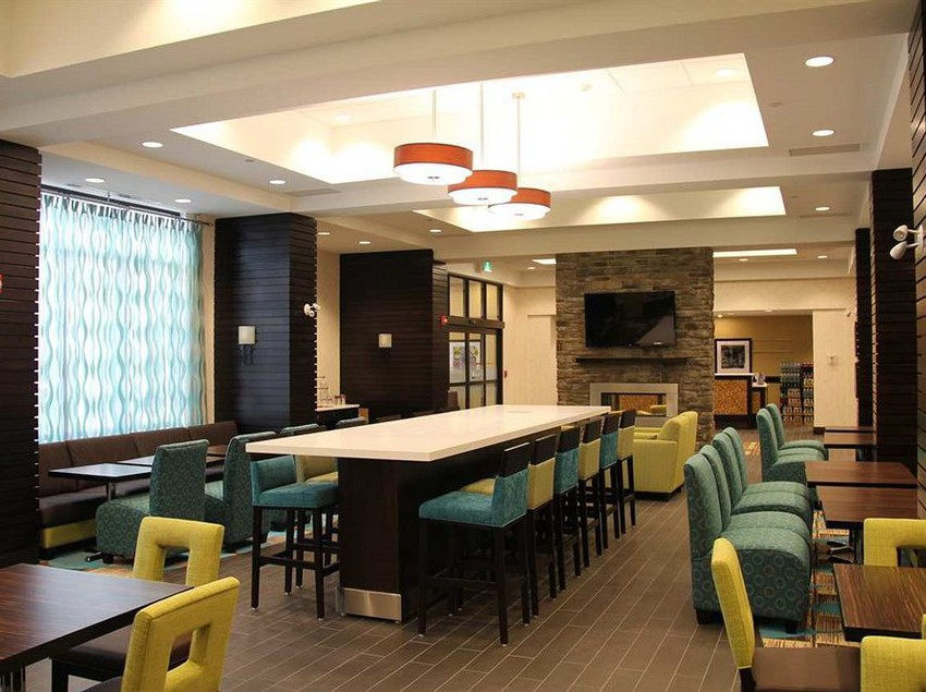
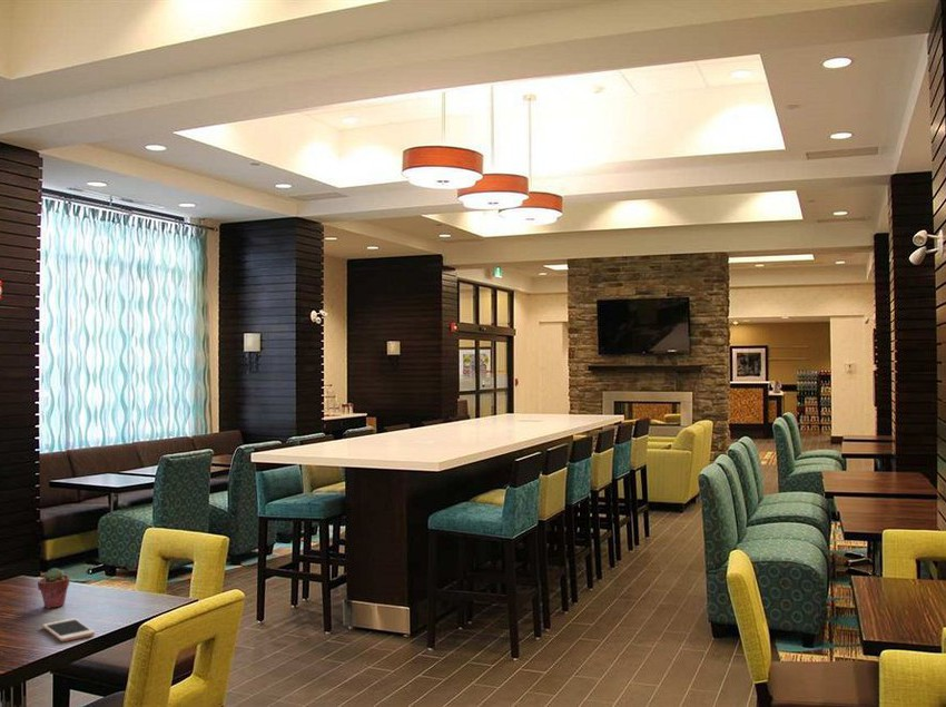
+ cell phone (68, 629)
+ potted succulent (53, 586)
